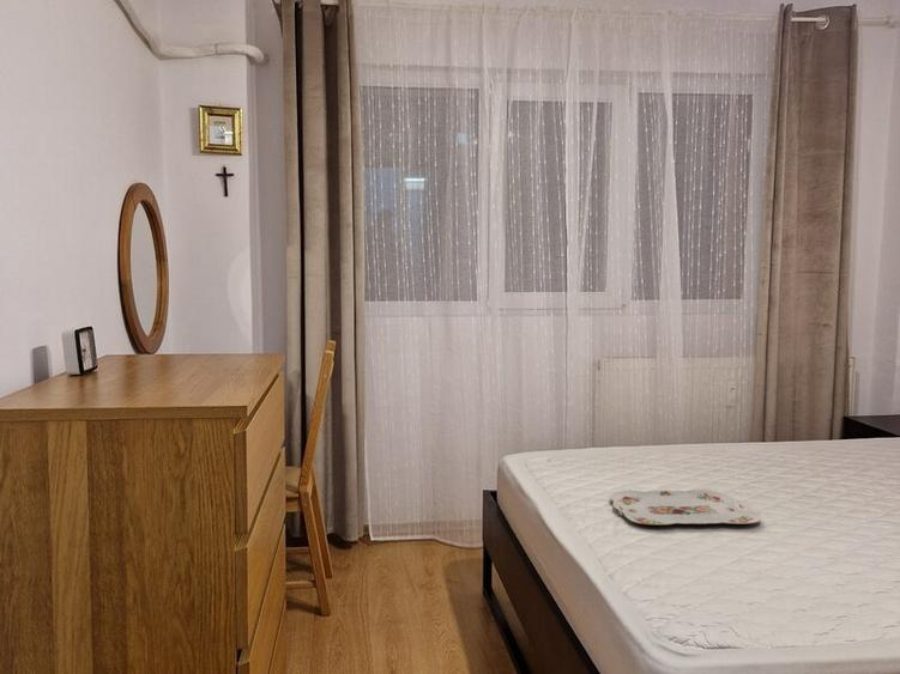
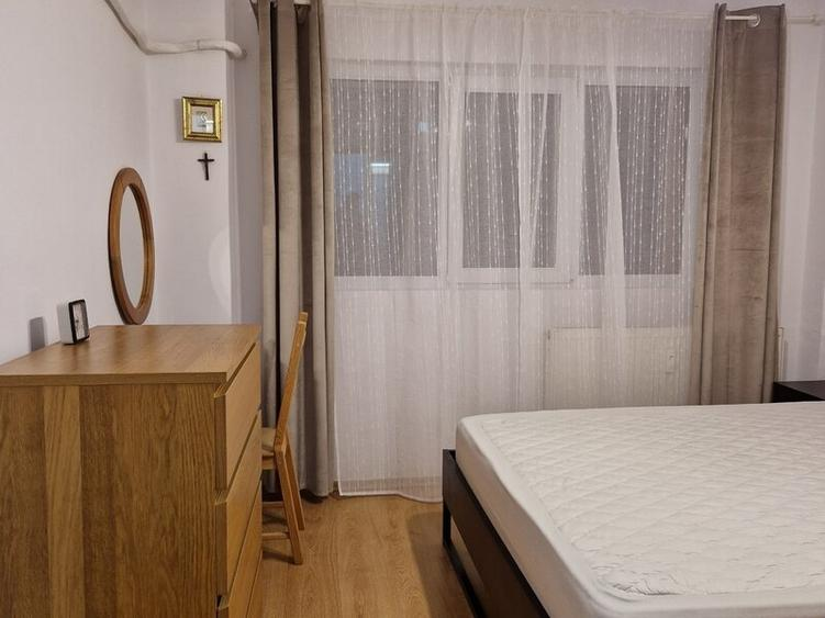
- serving tray (681, 508)
